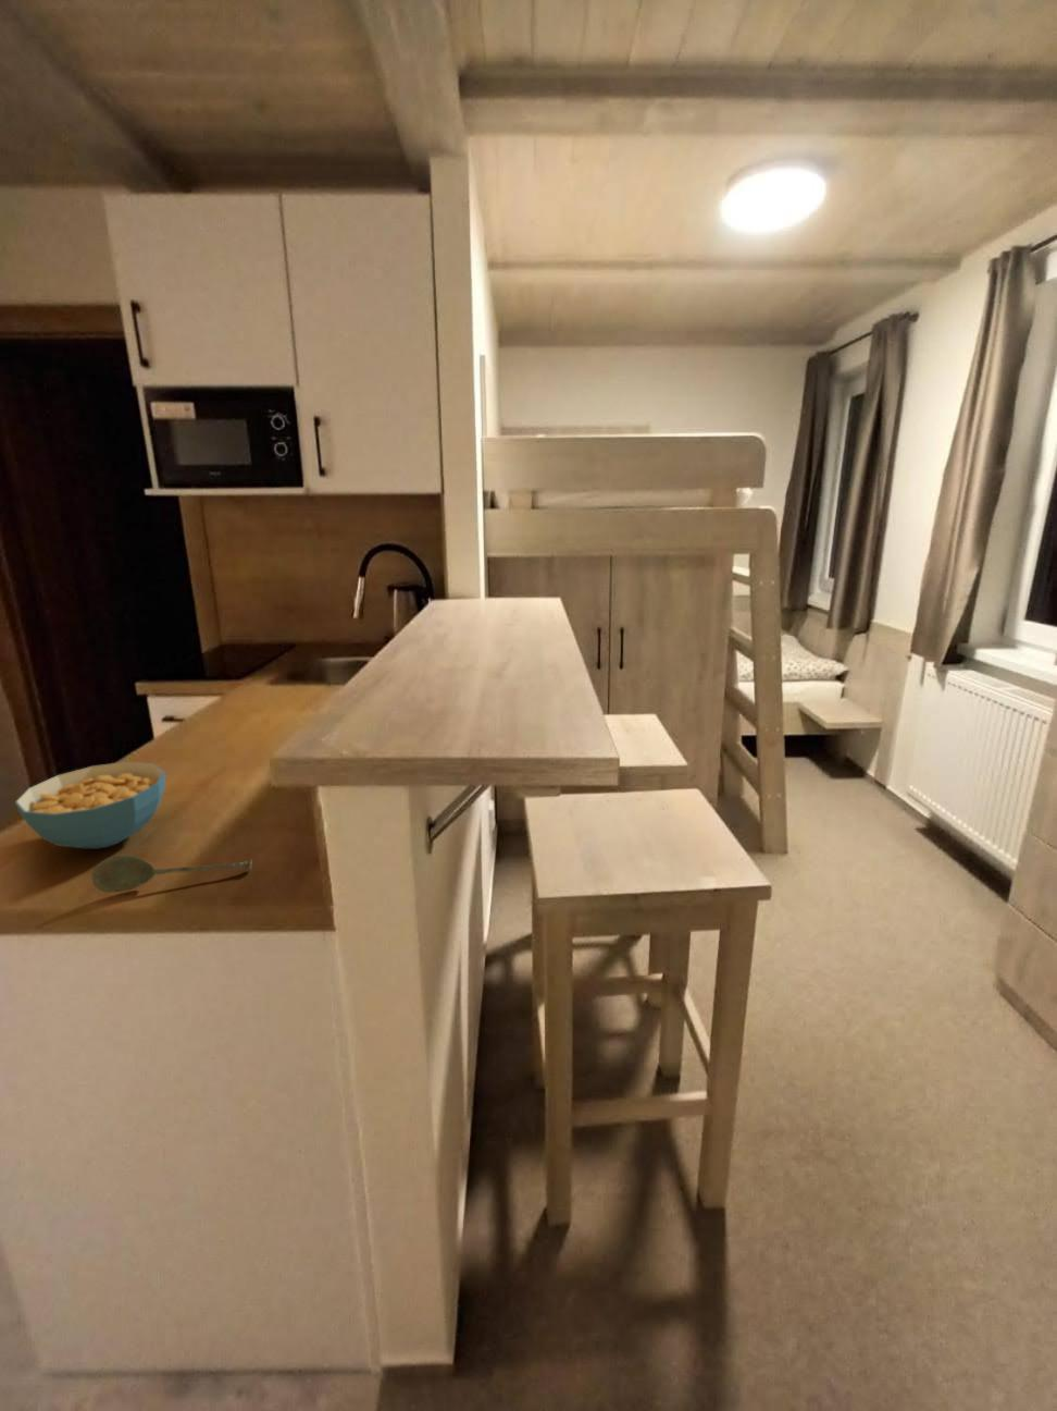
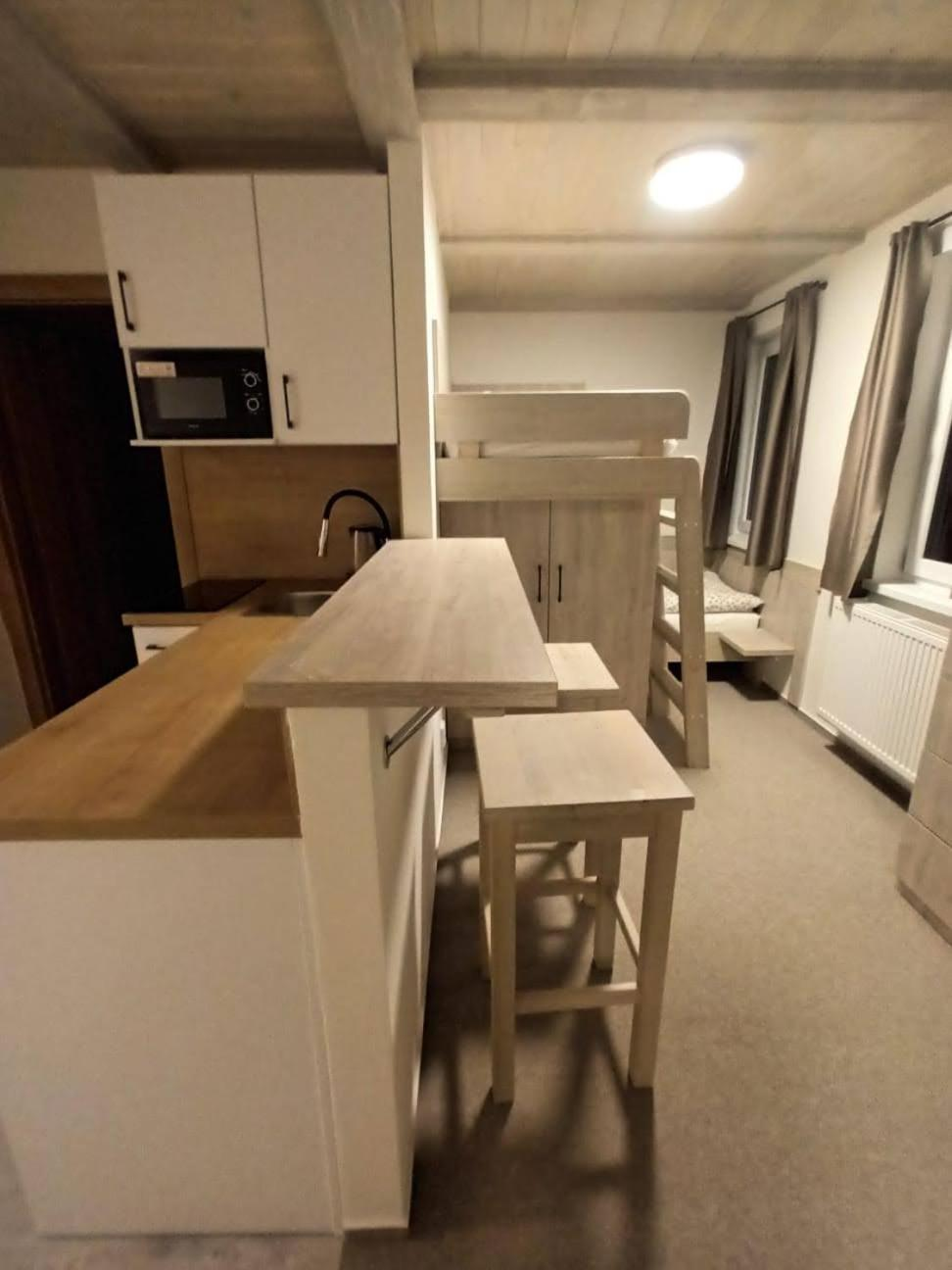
- soupspoon (175, 868)
- cereal bowl (100, 812)
